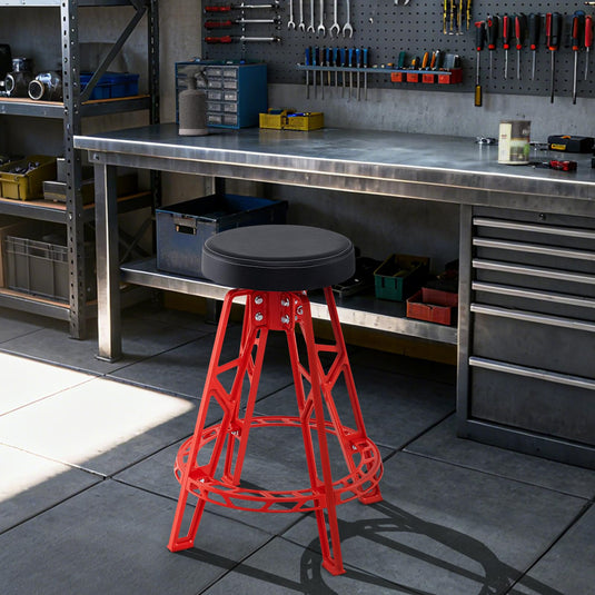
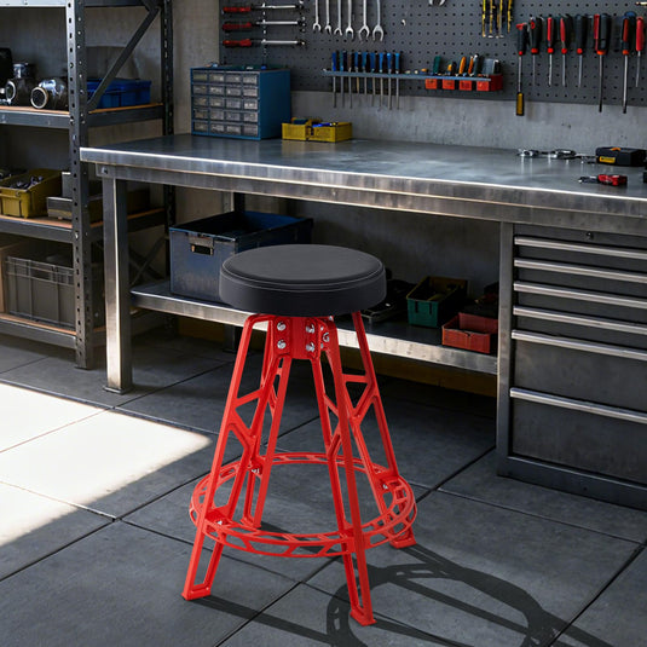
- spray bottle (192, 99)
- coffee can (514, 141)
